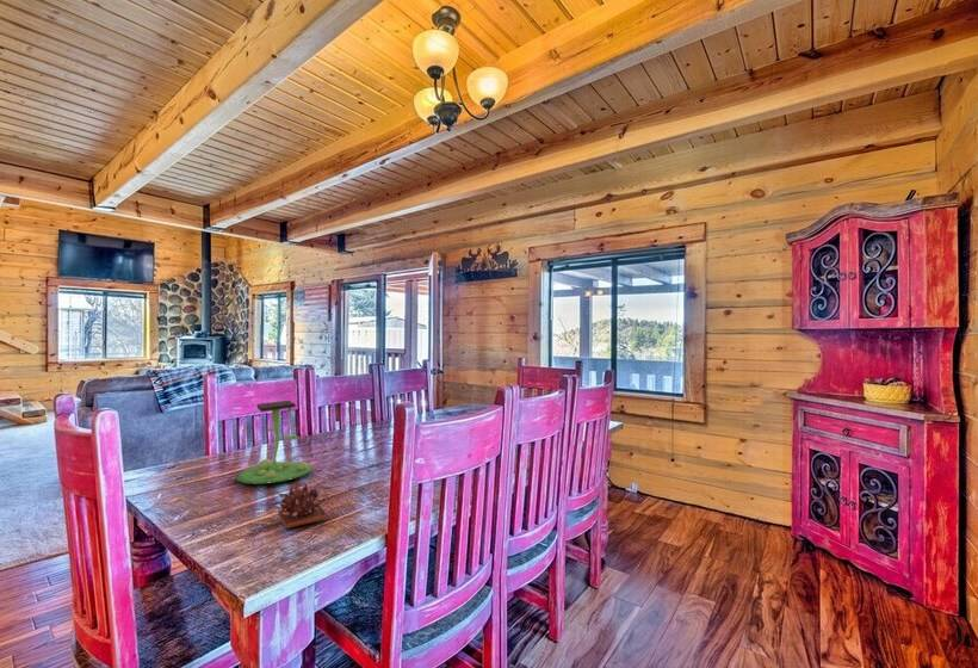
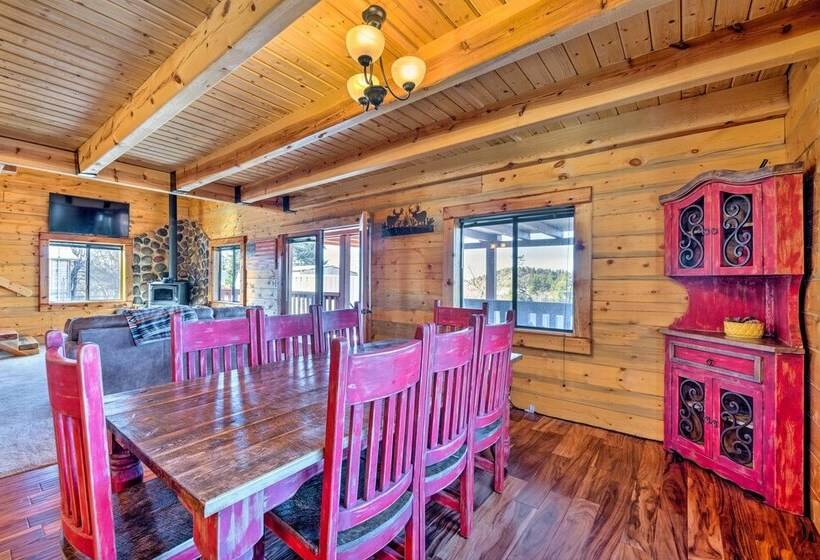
- plant (289, 453)
